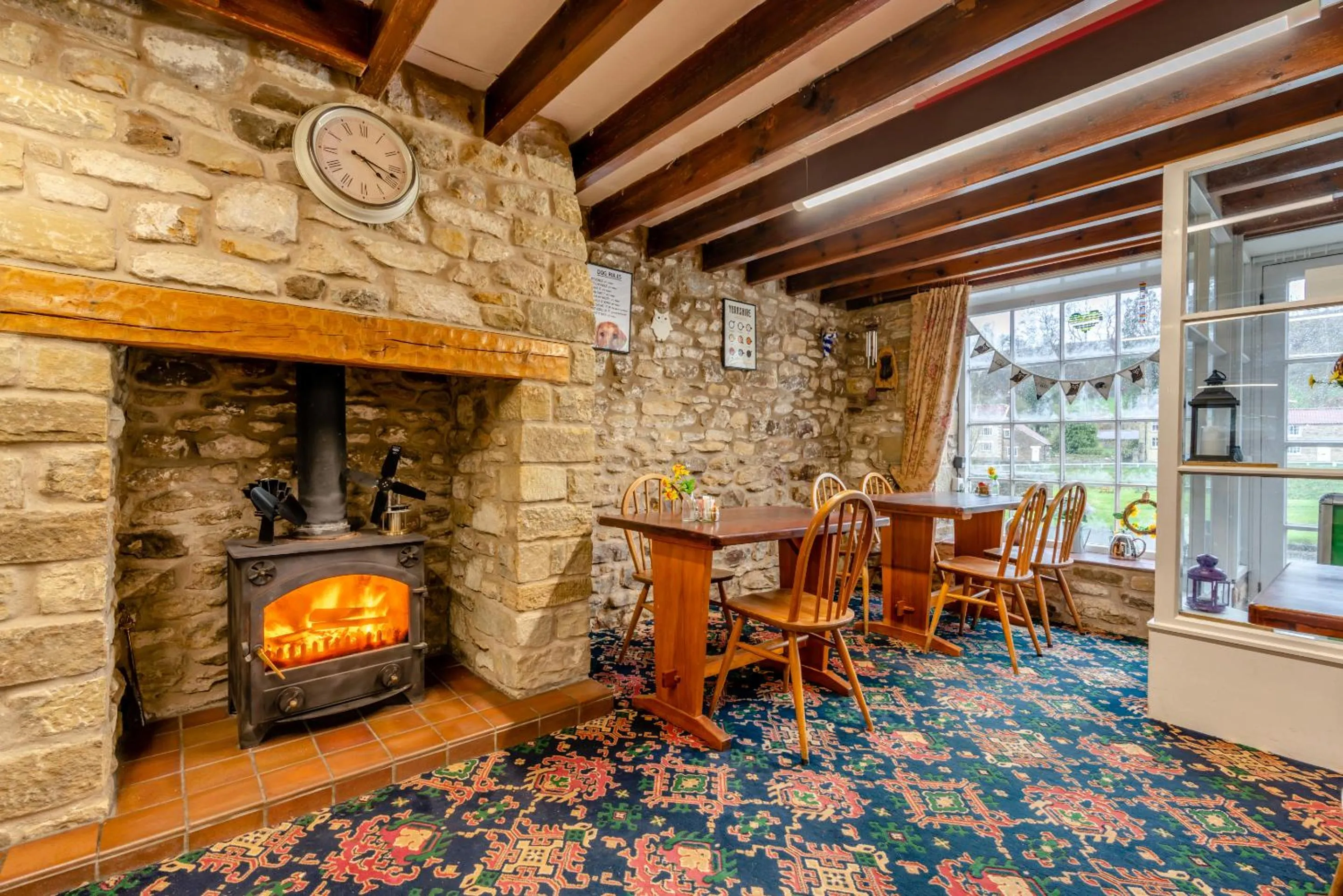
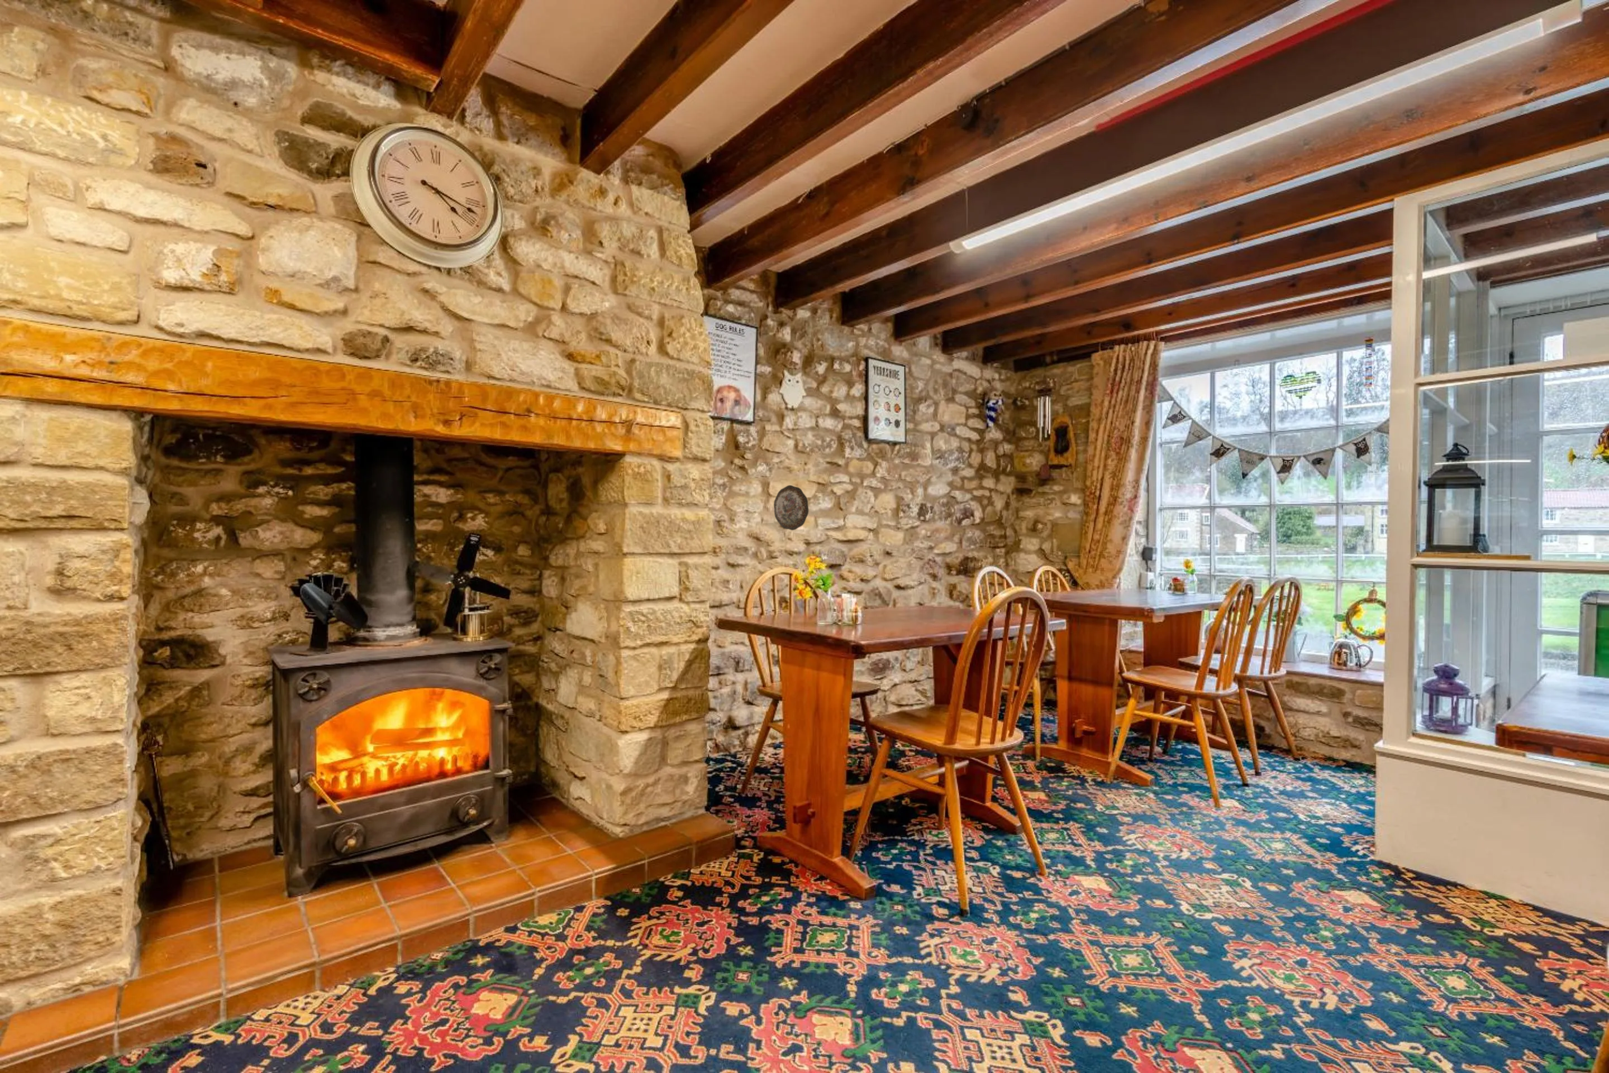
+ decorative plate (790, 508)
